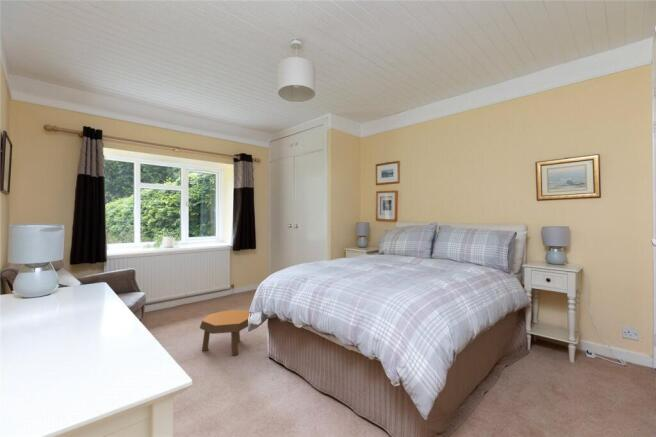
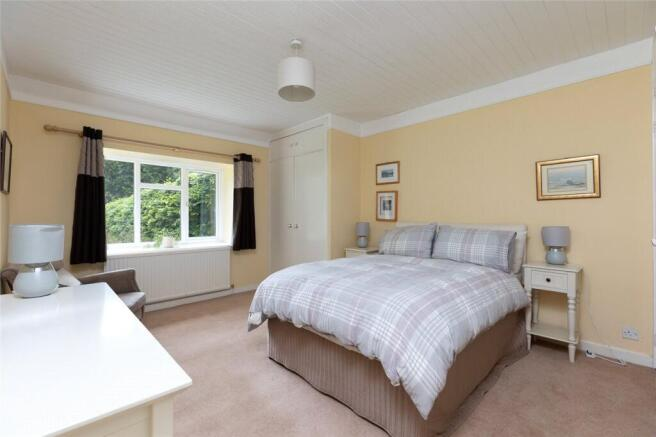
- footstool (229, 332)
